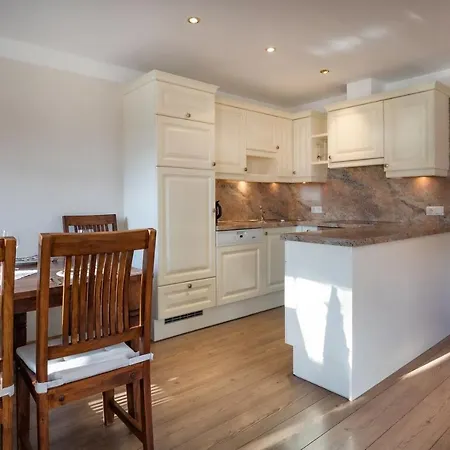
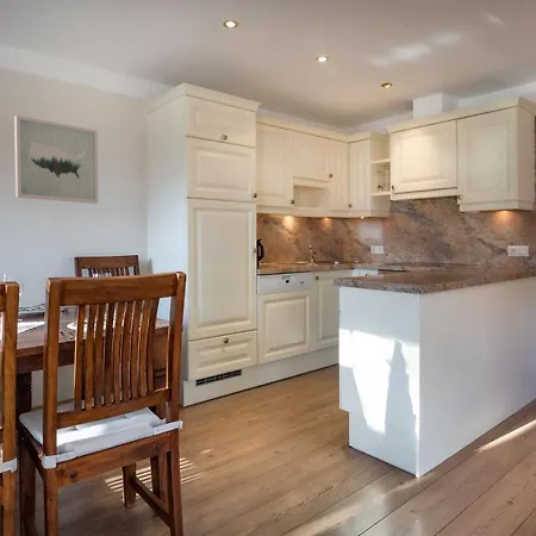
+ wall art (58, 162)
